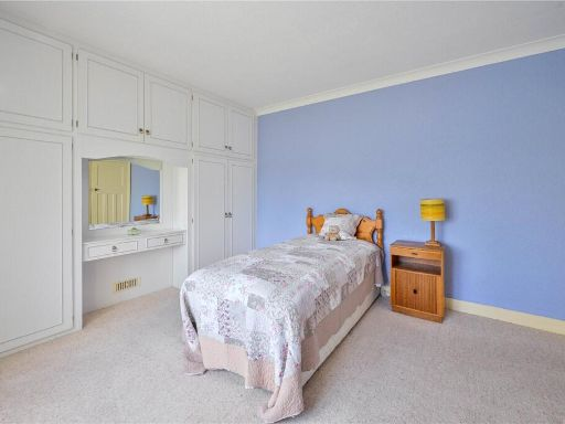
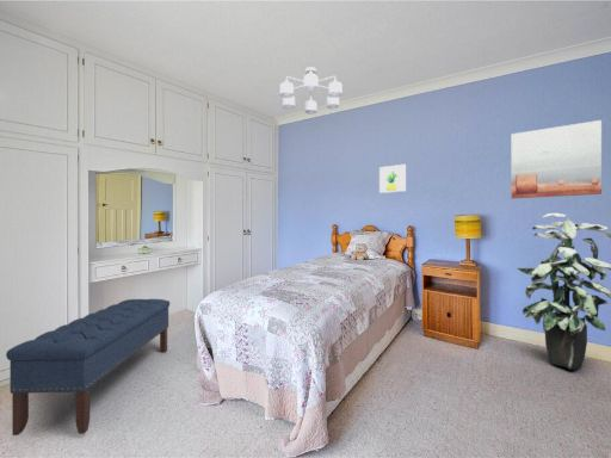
+ wall art (553, 162)
+ ceiling light fixture (310, 85)
+ bench (109, 348)
+ indoor plant (562, 287)
+ wall art (391, 179)
